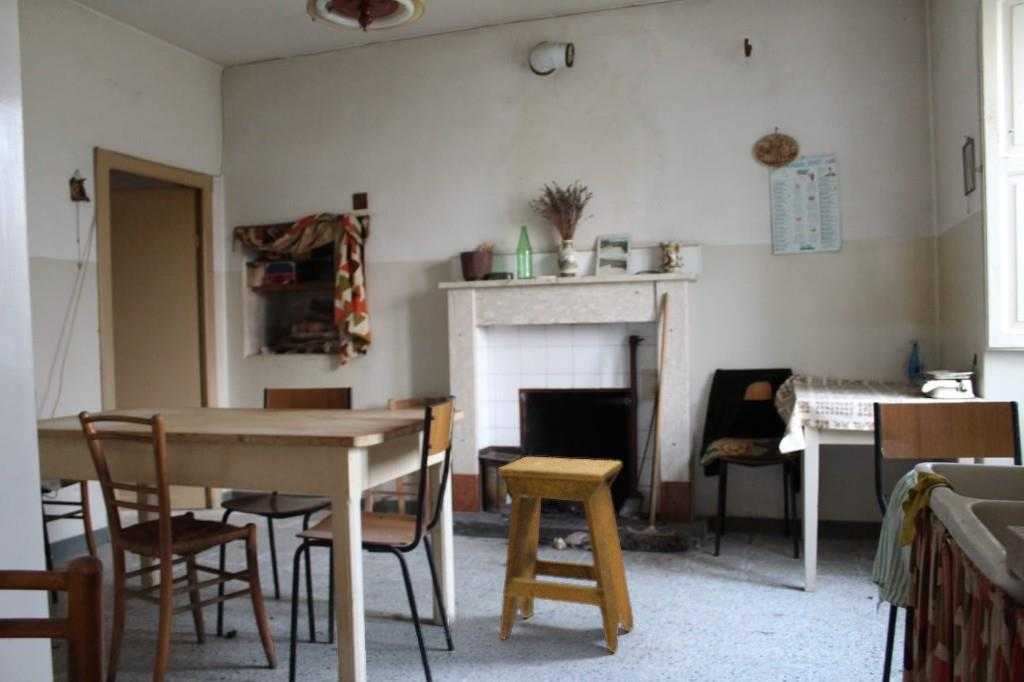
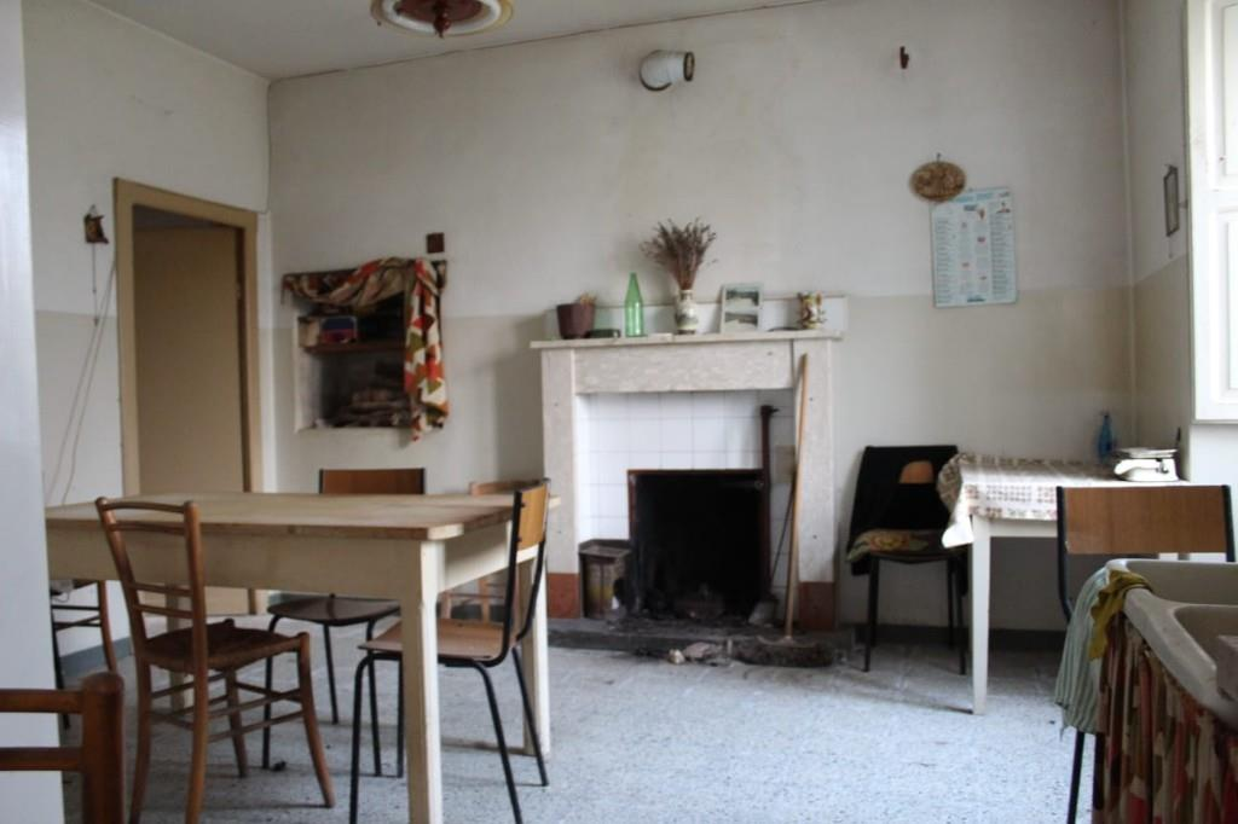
- stool (564, 561)
